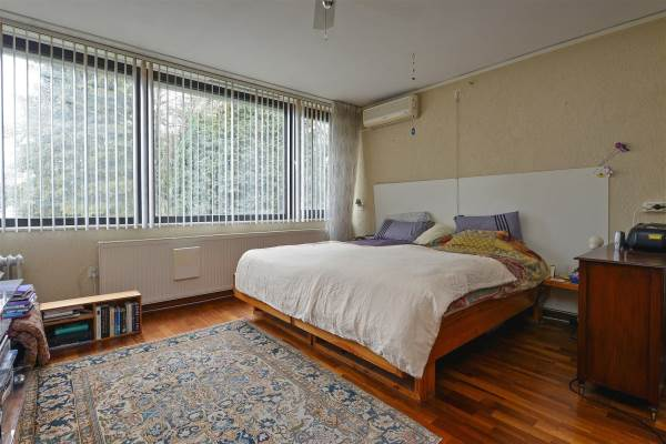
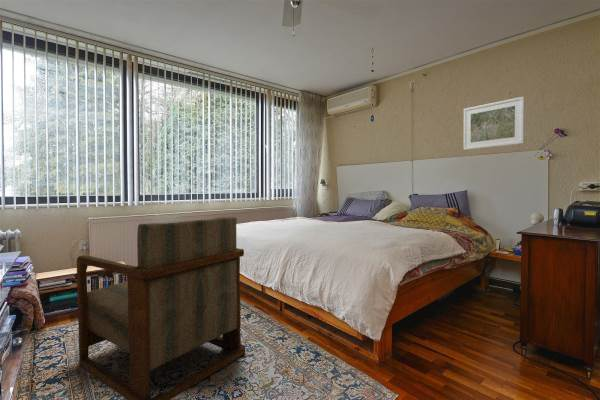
+ armchair (162, 287)
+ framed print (491, 125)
